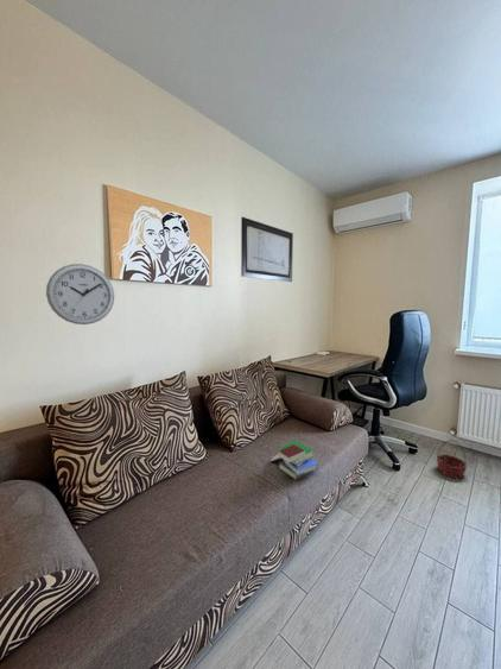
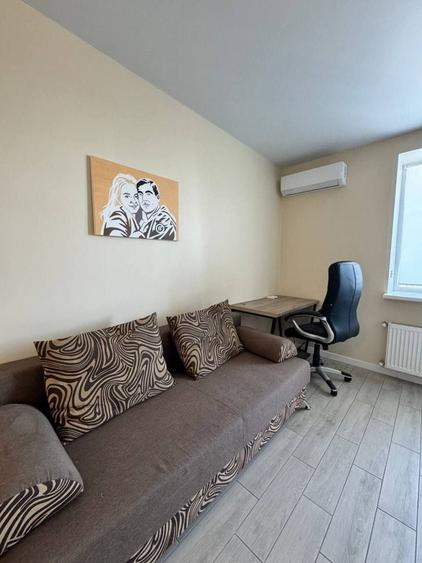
- wall art (268, 252)
- book (288, 455)
- basket (451, 456)
- wall clock (83, 294)
